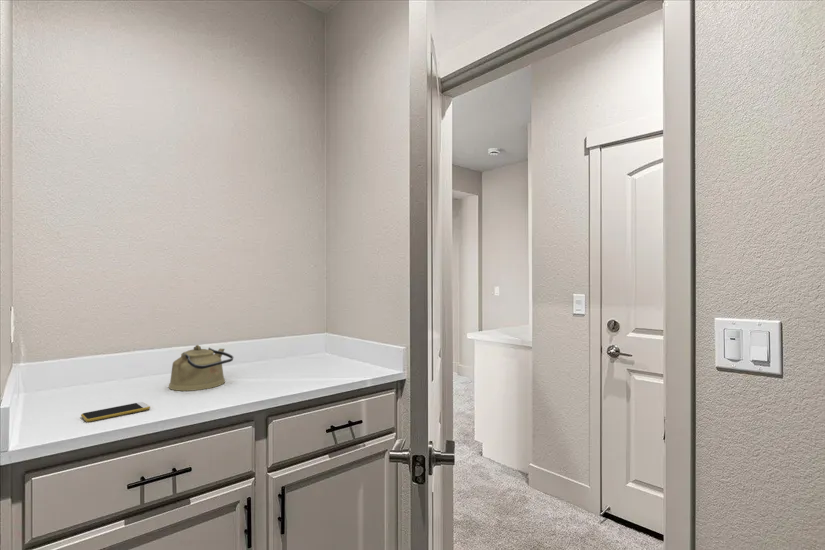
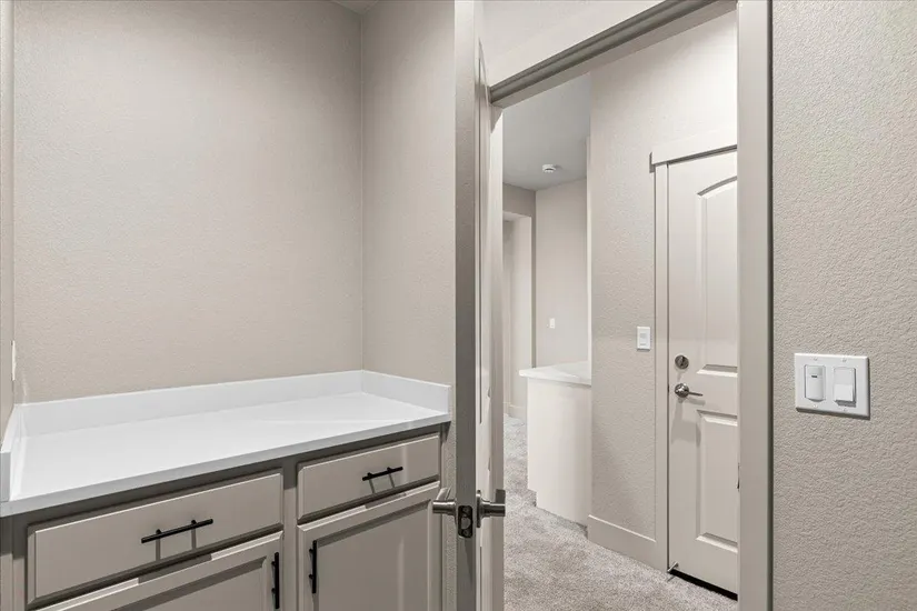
- smartphone (116, 411)
- kettle (202, 363)
